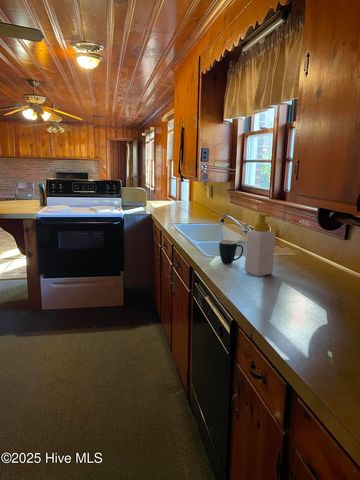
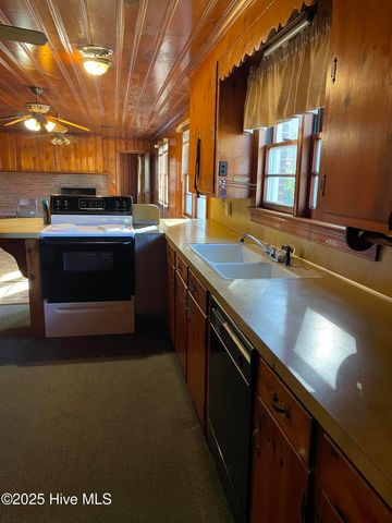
- soap bottle (260, 243)
- mug (231, 252)
